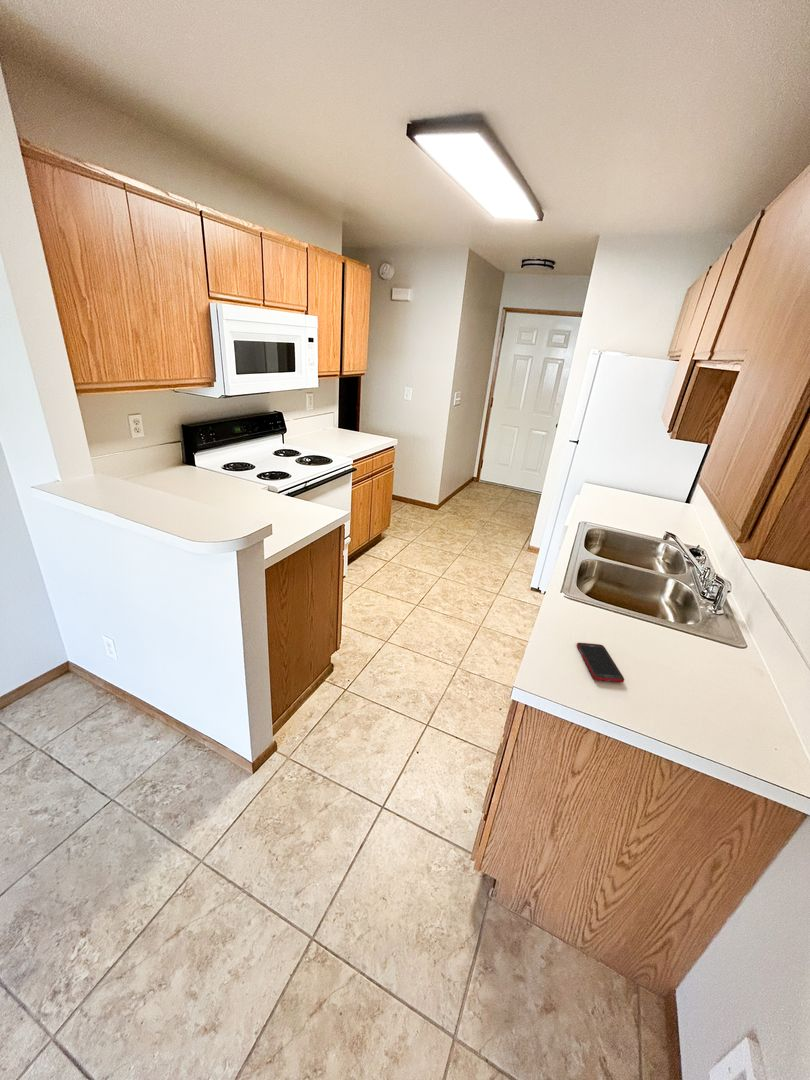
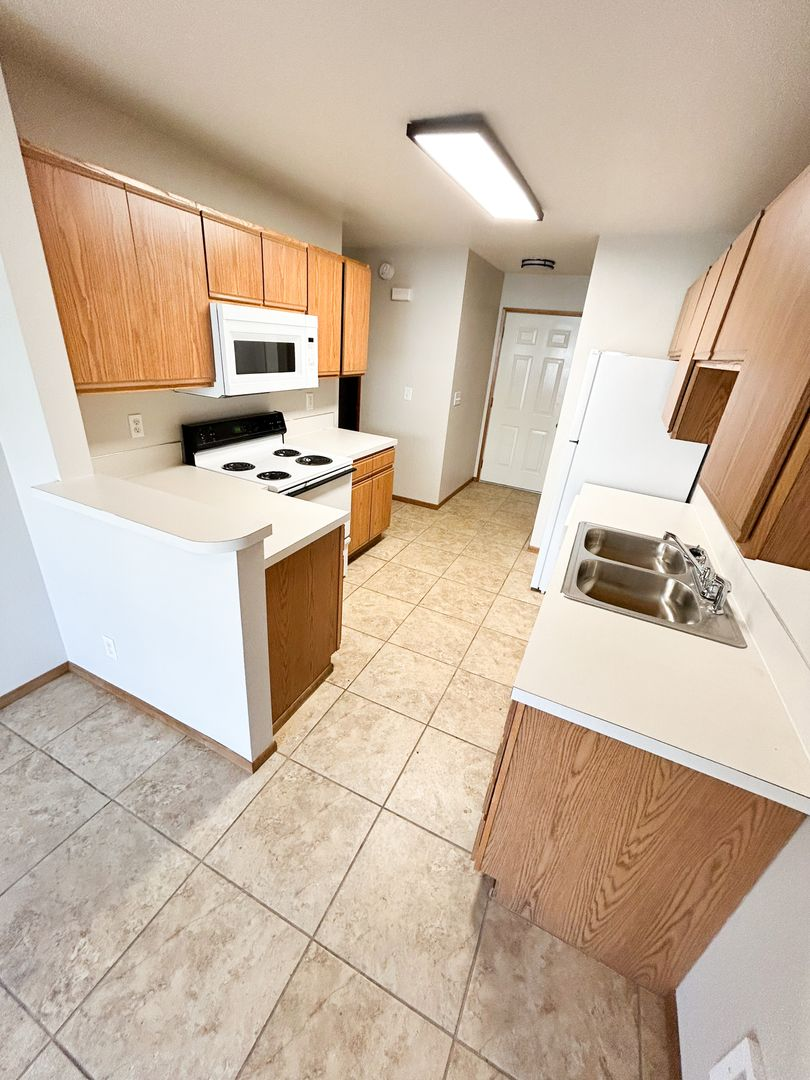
- cell phone (599, 661)
